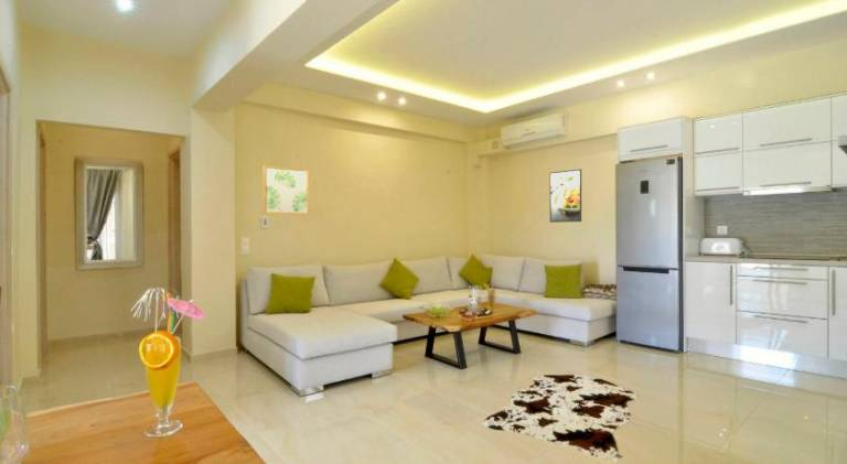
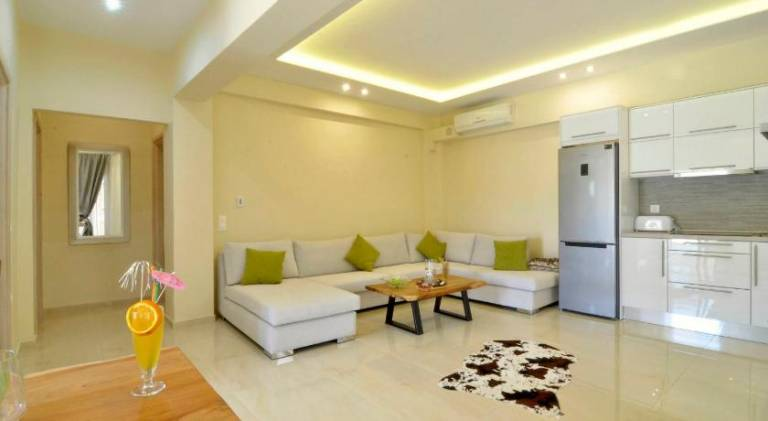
- wall art (287, 191)
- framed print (565, 196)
